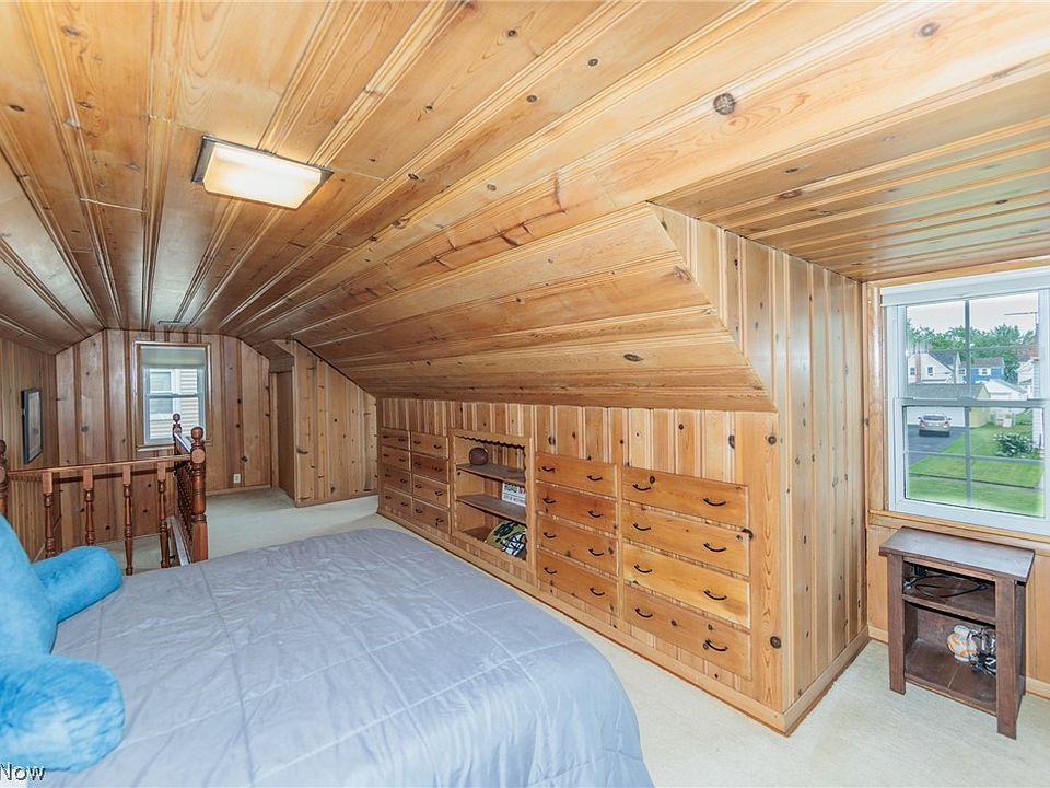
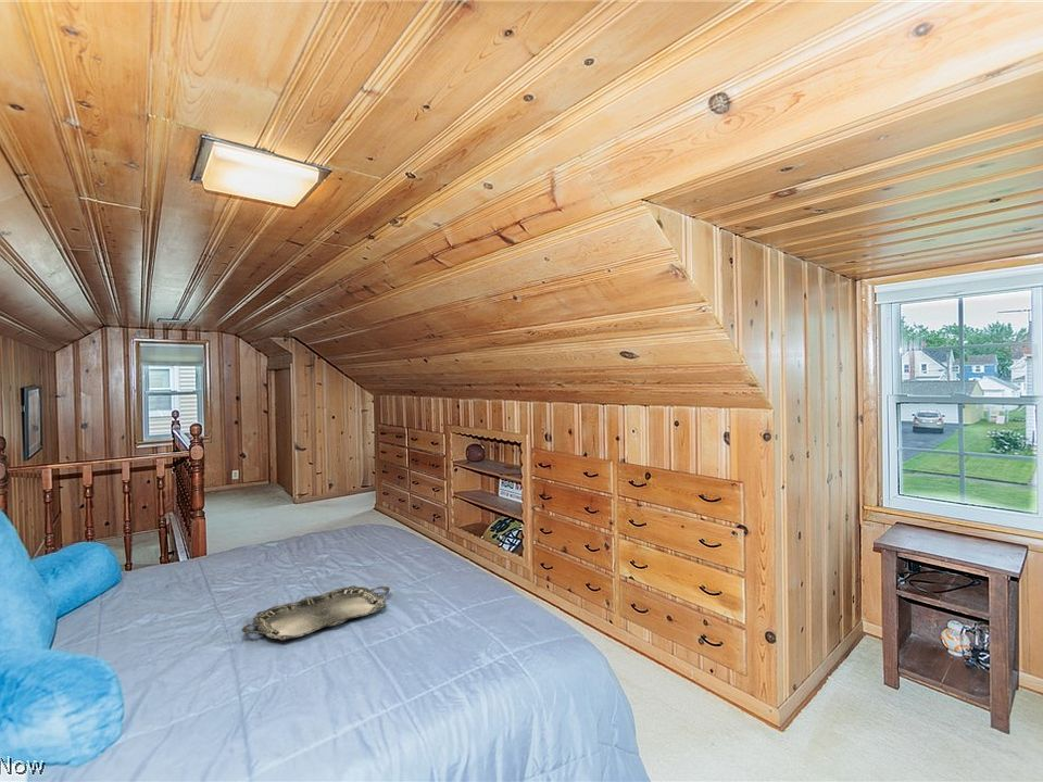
+ serving tray (322, 609)
